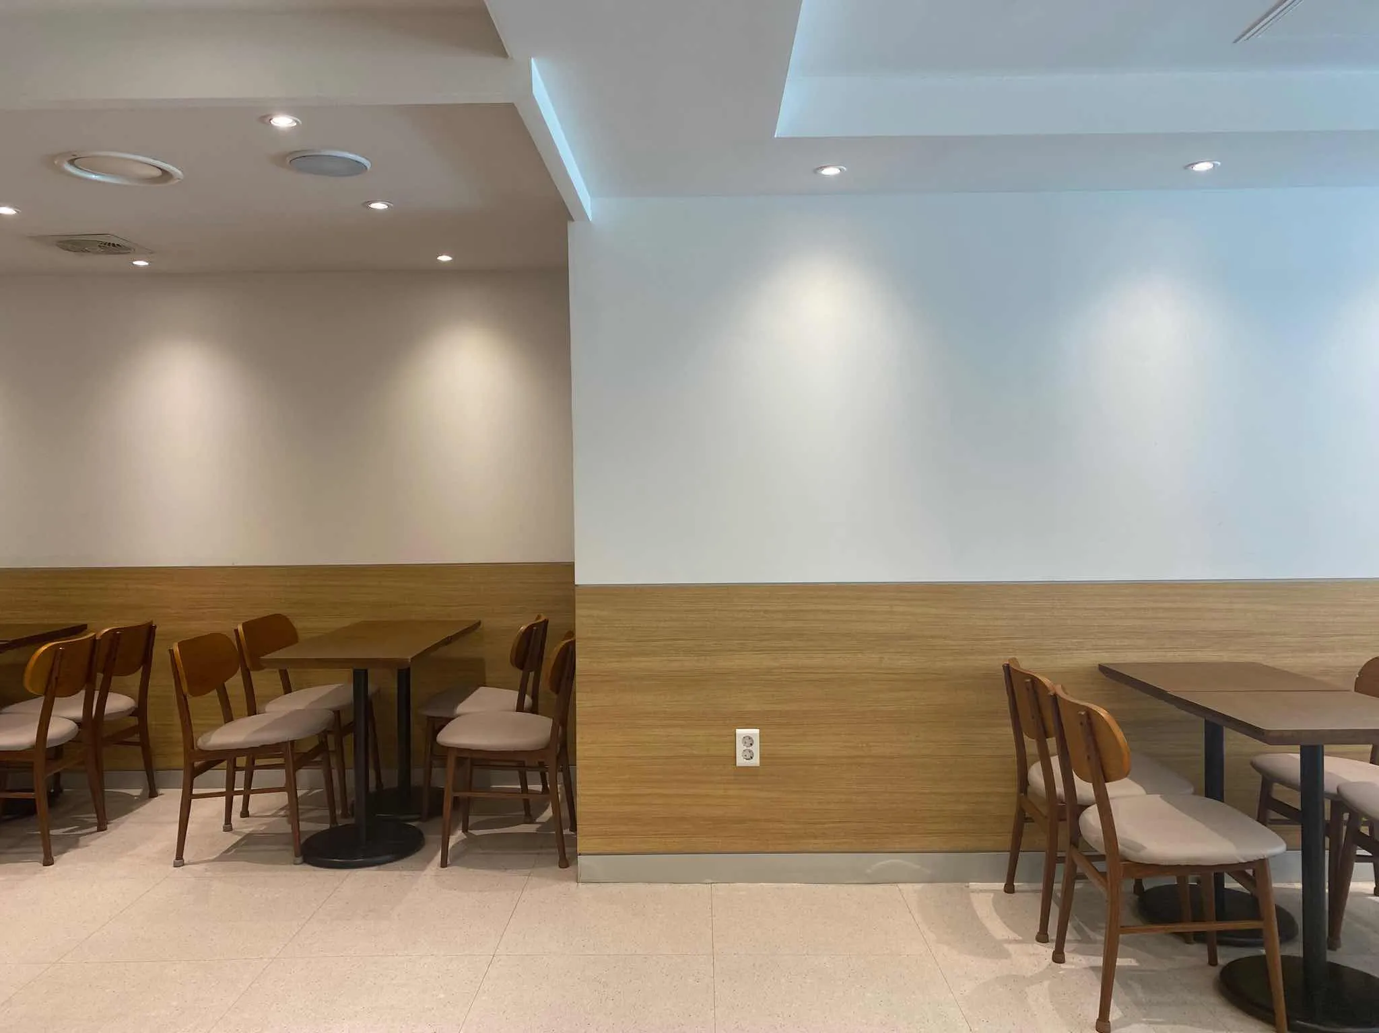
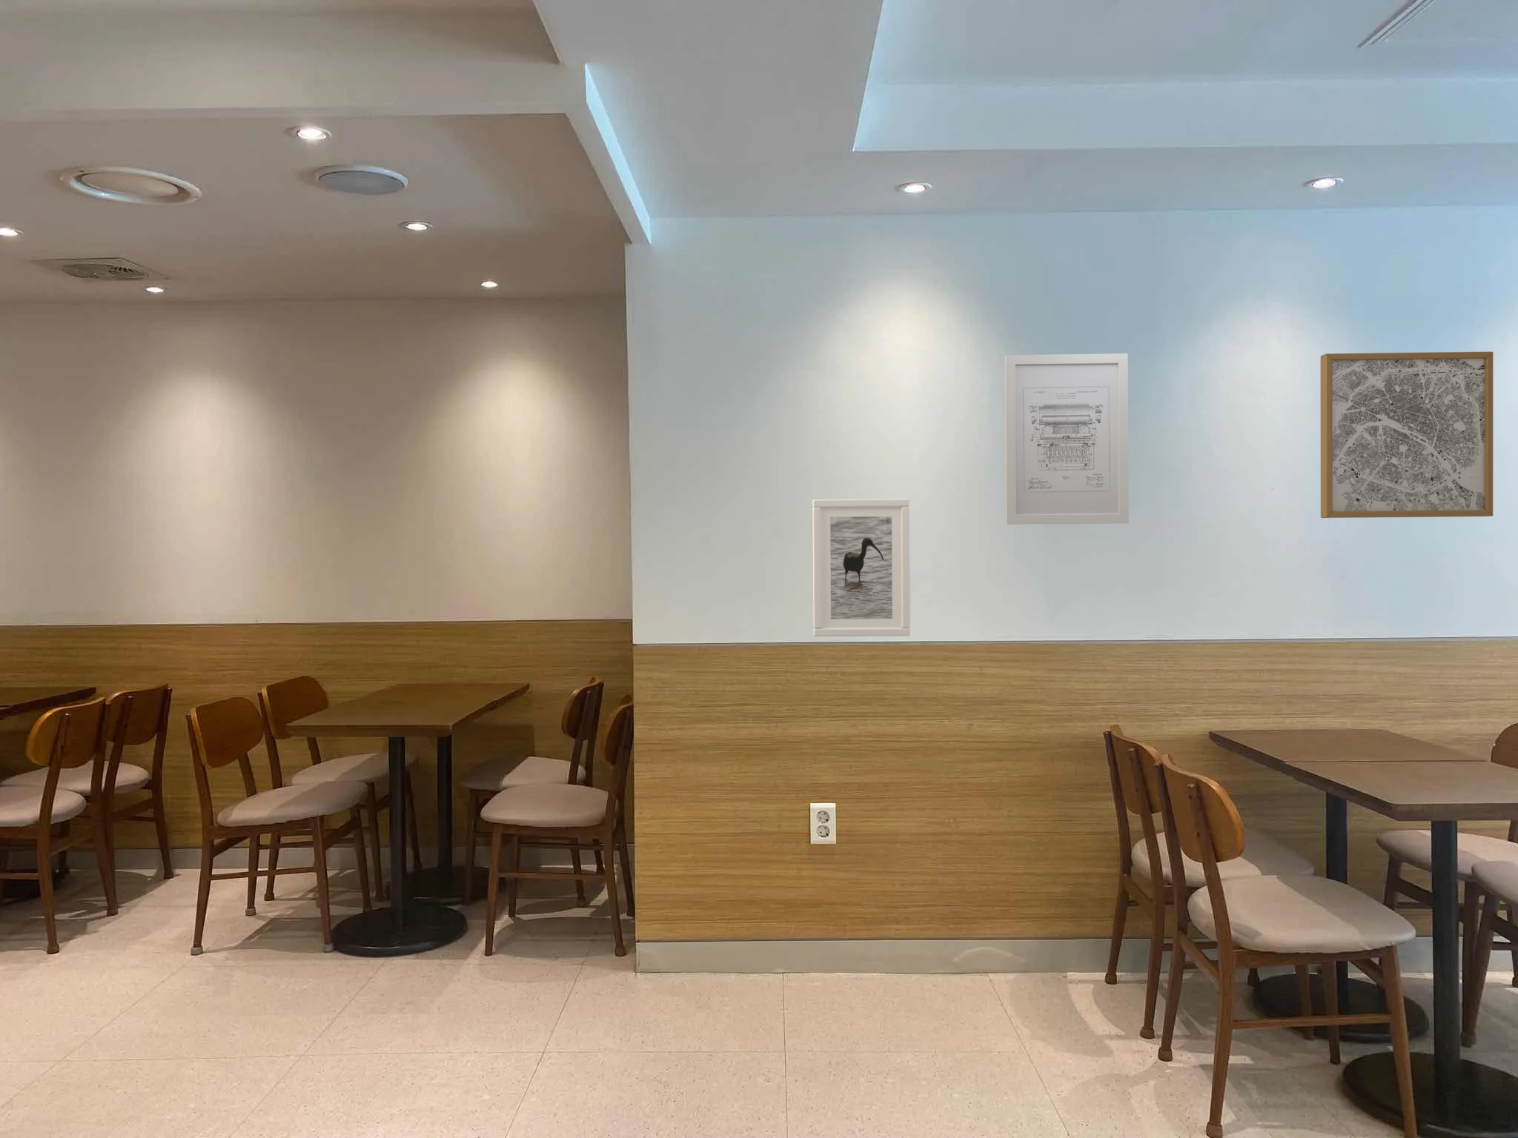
+ wall art (1406, 435)
+ wall art (1066, 439)
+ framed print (861, 568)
